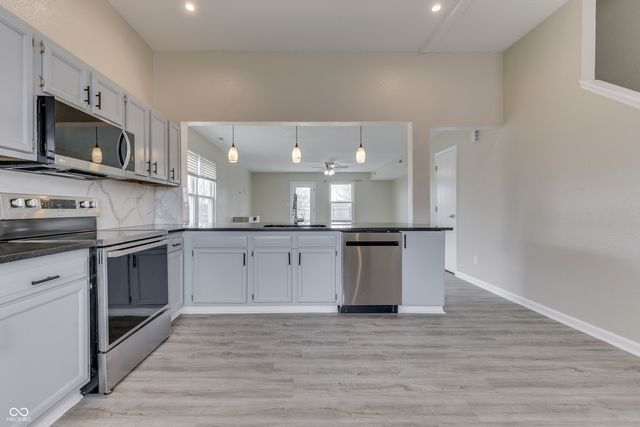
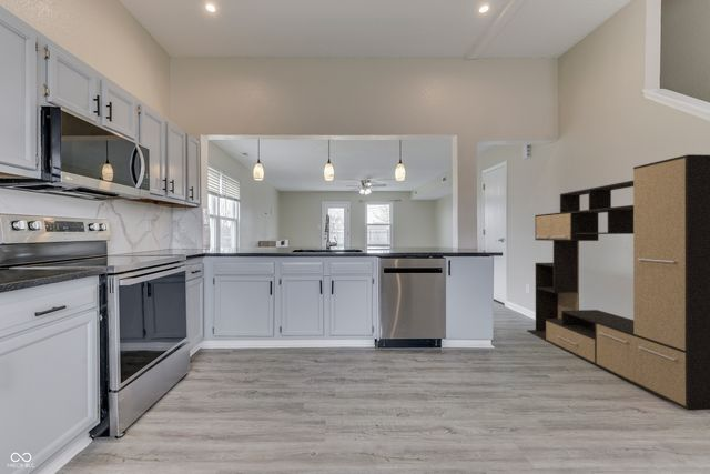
+ media console (578, 269)
